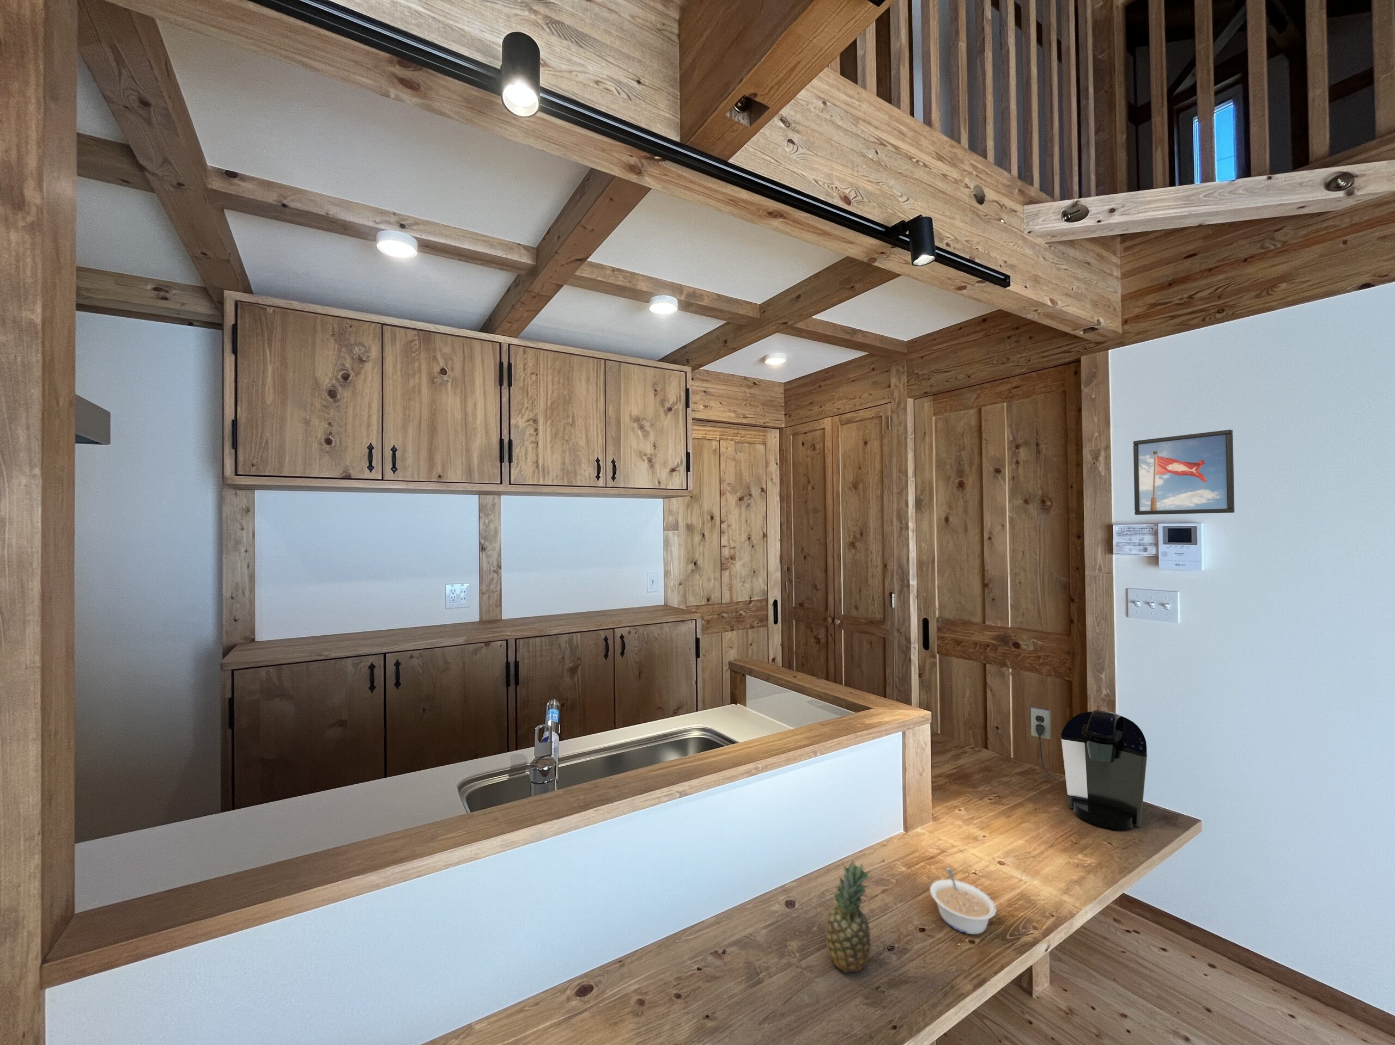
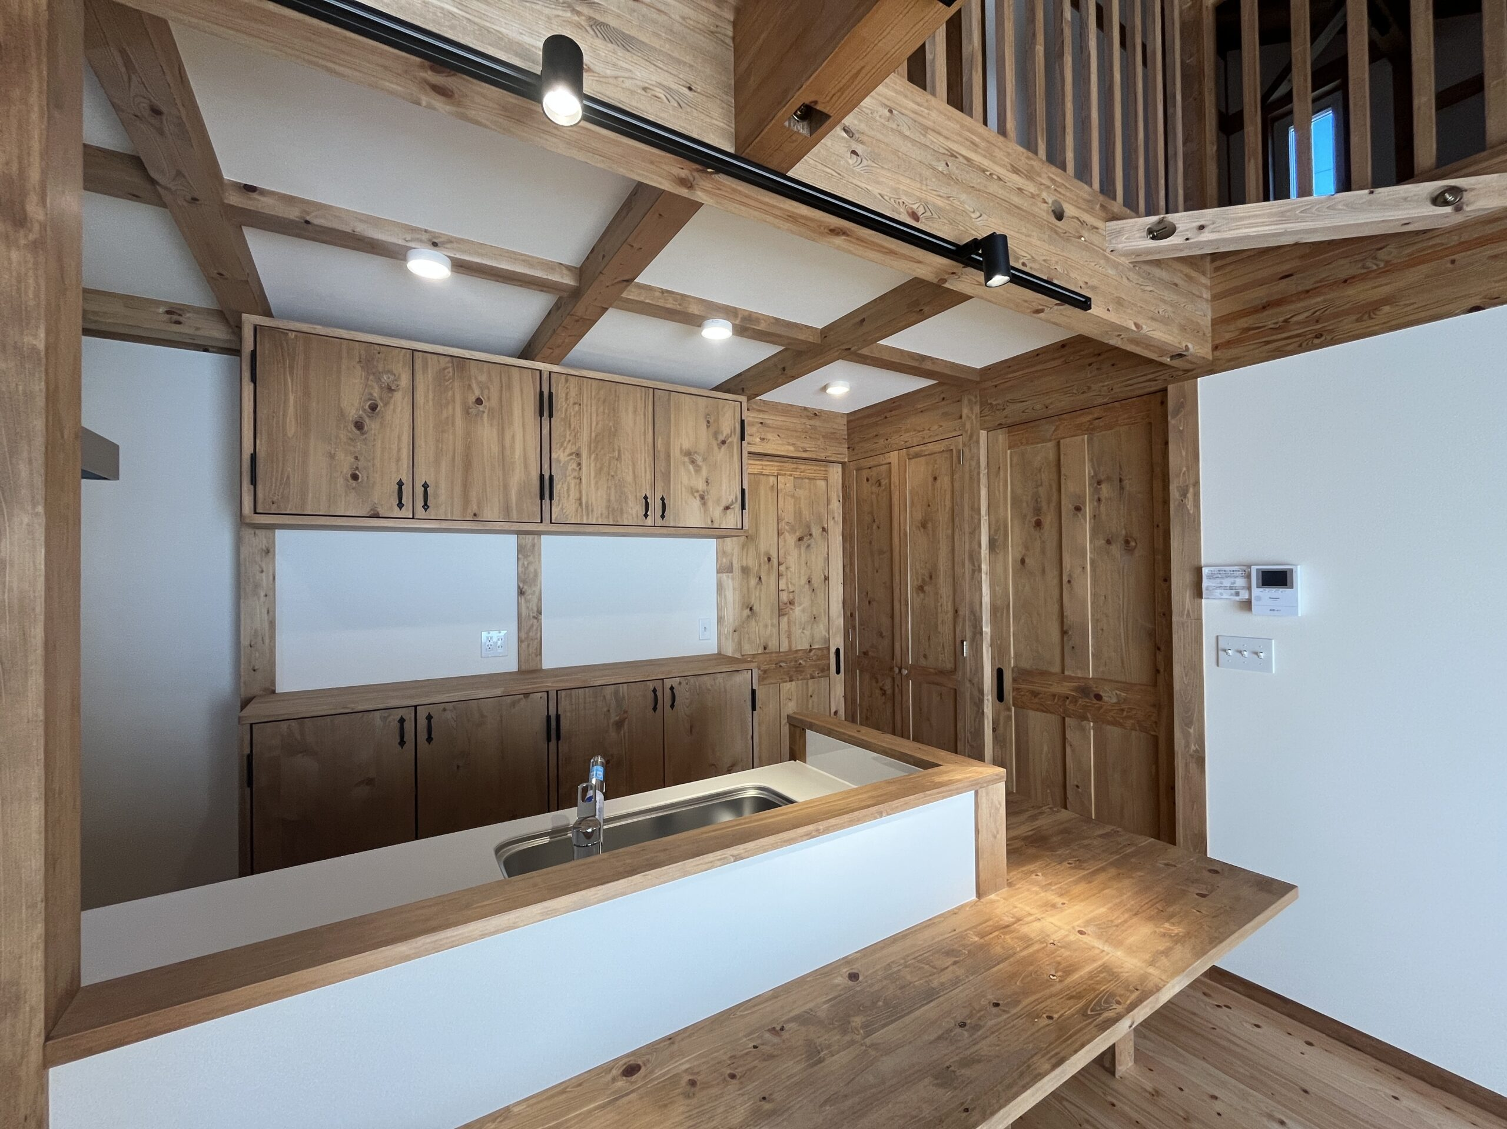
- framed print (1181, 474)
- legume (960, 906)
- fruit (848, 912)
- coffee maker (1081, 757)
